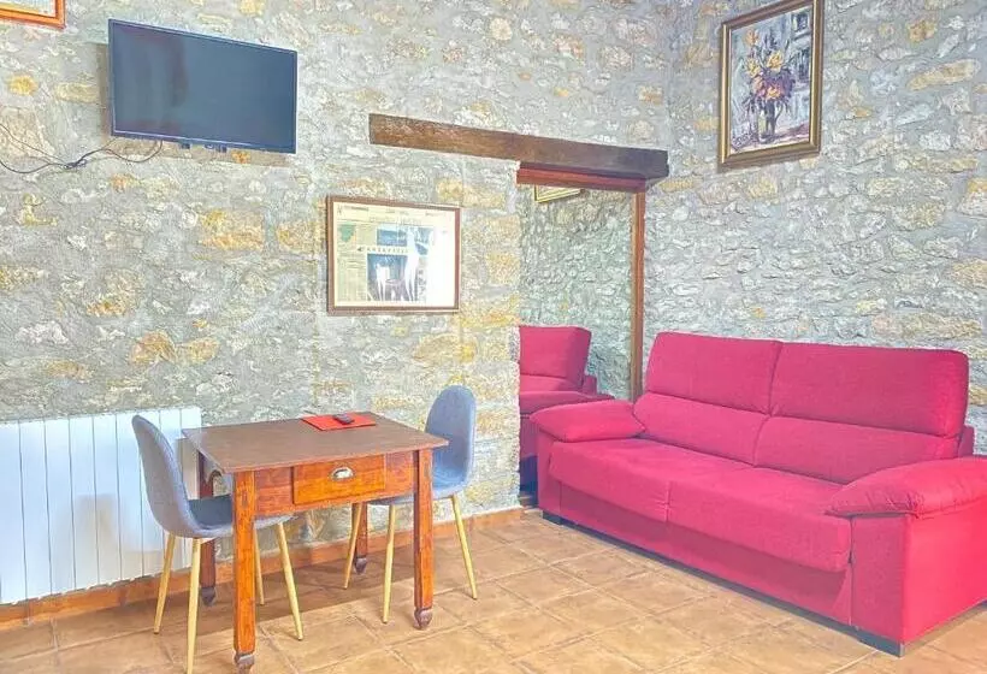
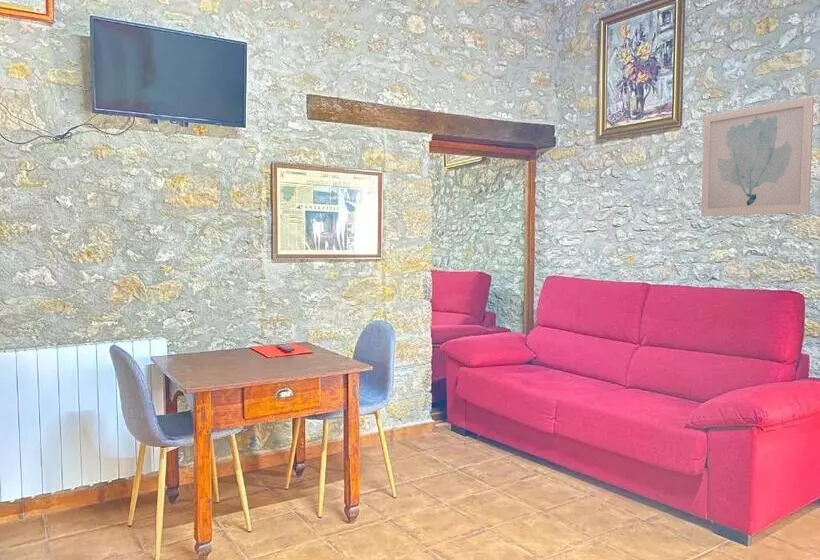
+ wall art (753, 161)
